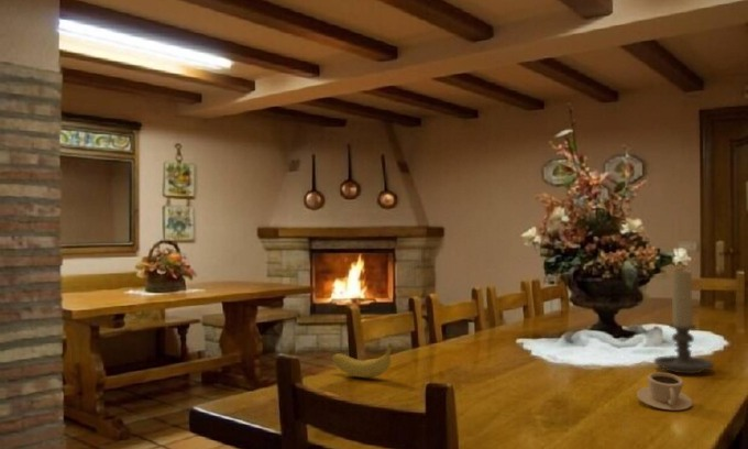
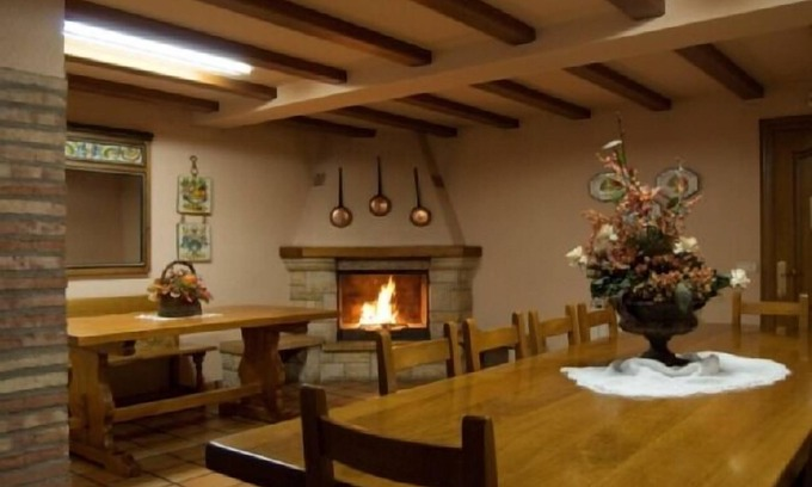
- fruit (360, 360)
- cup (664, 390)
- candle holder (683, 318)
